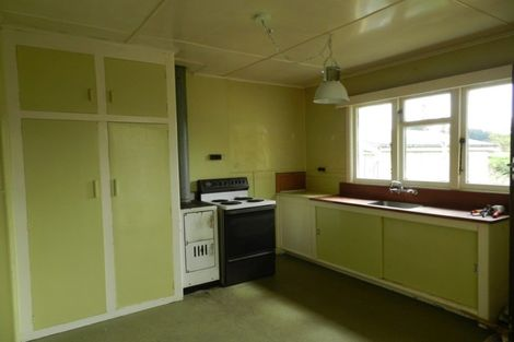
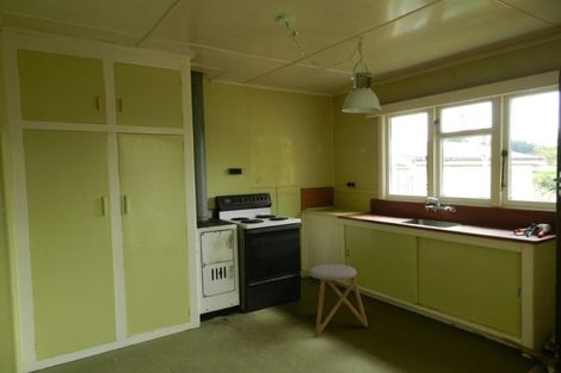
+ stool (339, 296)
